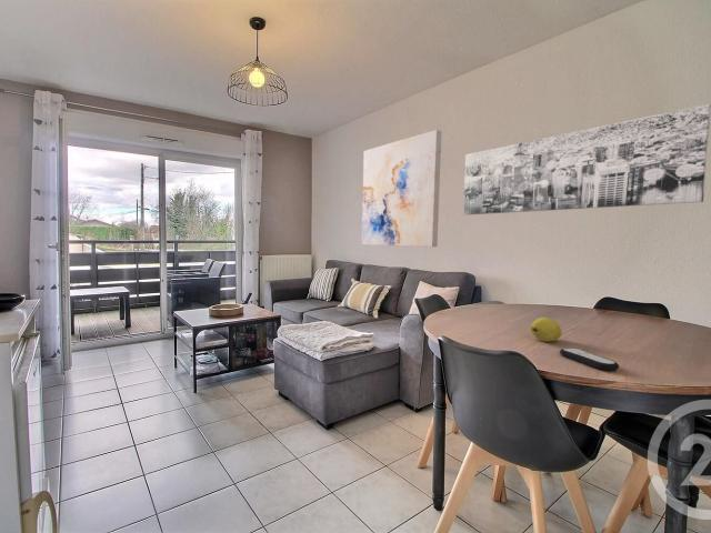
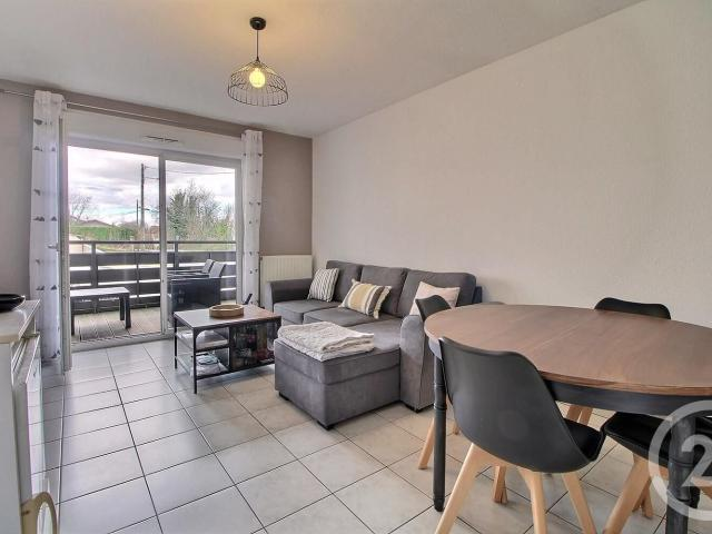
- wall art (558, 172)
- fruit (544, 329)
- remote control (588, 358)
- wall art (397, 193)
